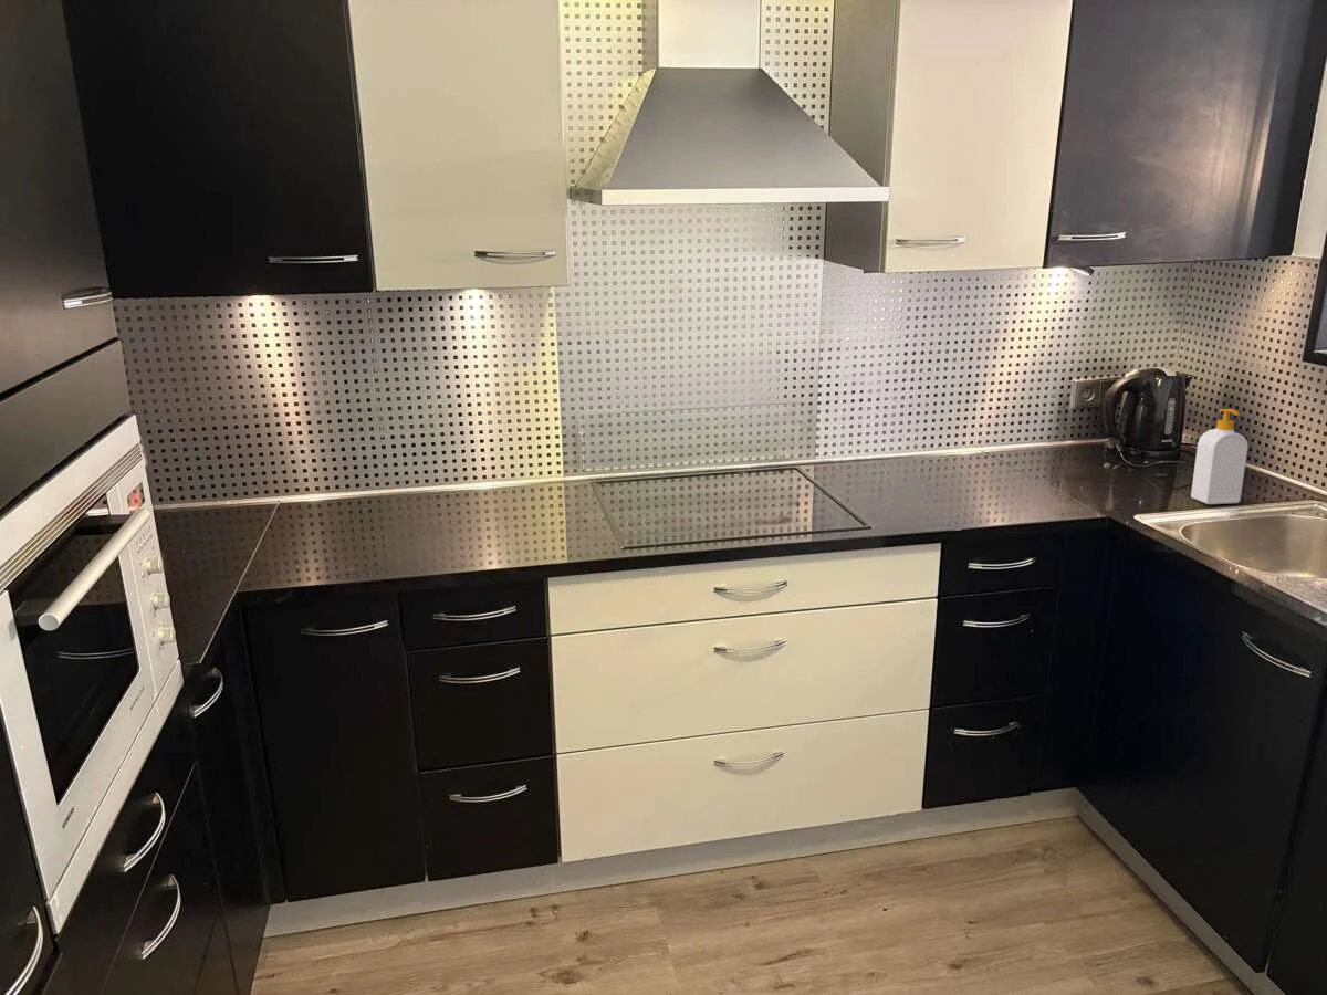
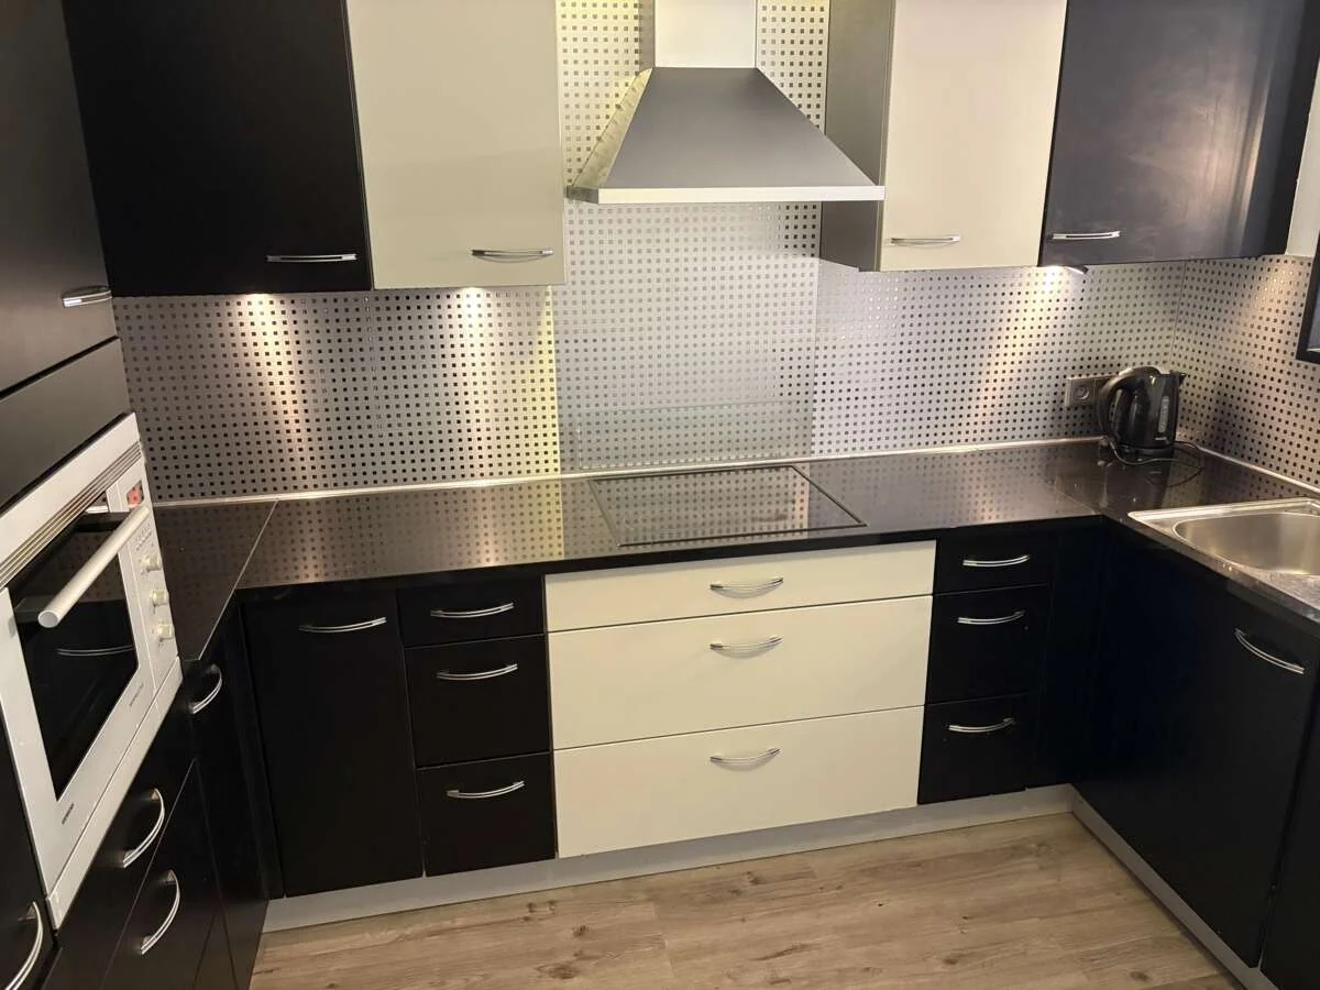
- soap bottle (1222, 455)
